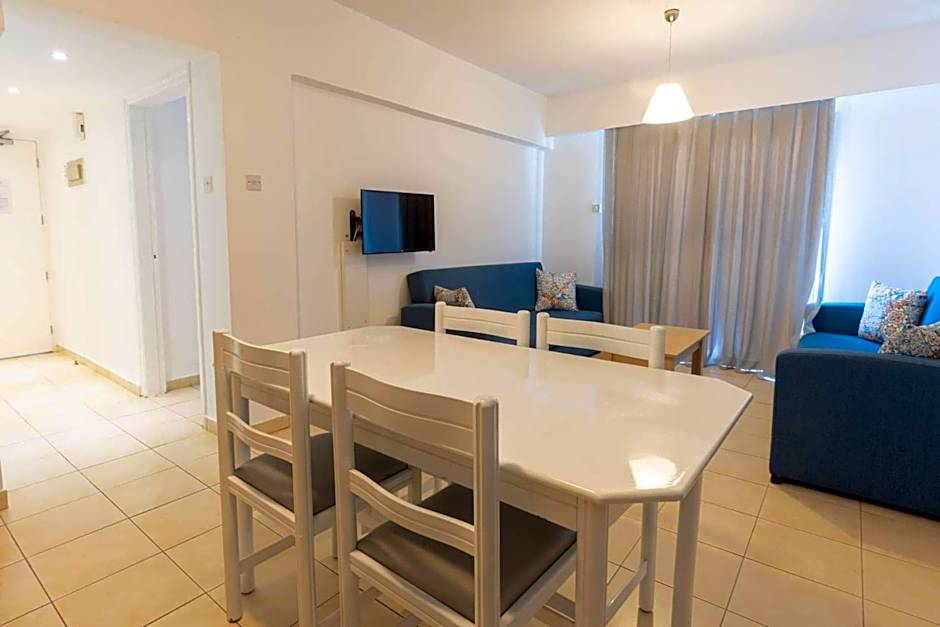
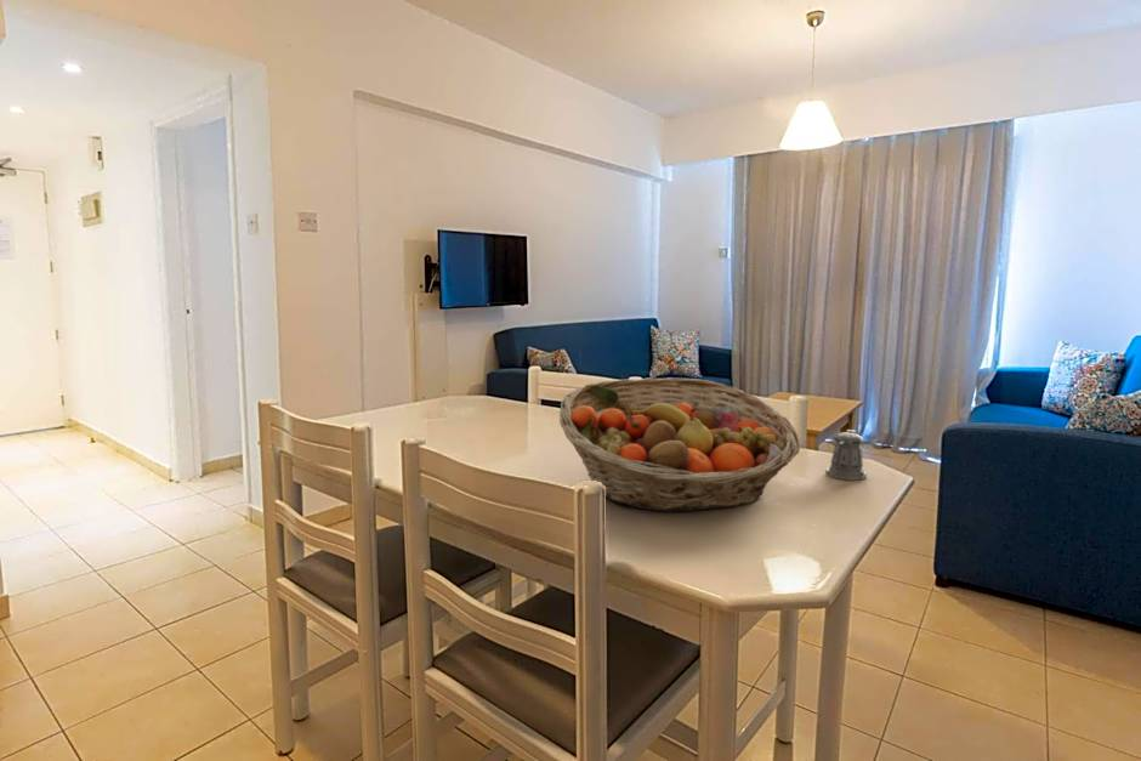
+ fruit basket (676, 438)
+ pepper shaker (845, 453)
